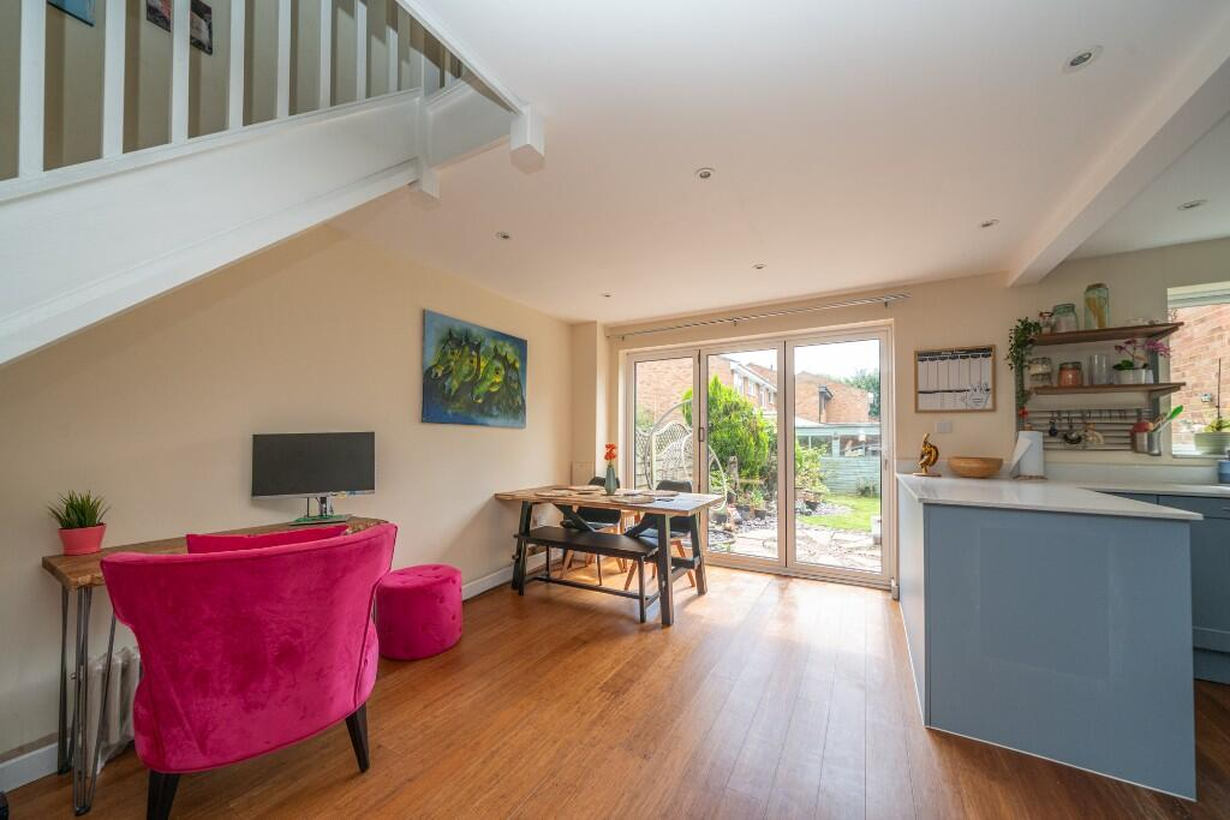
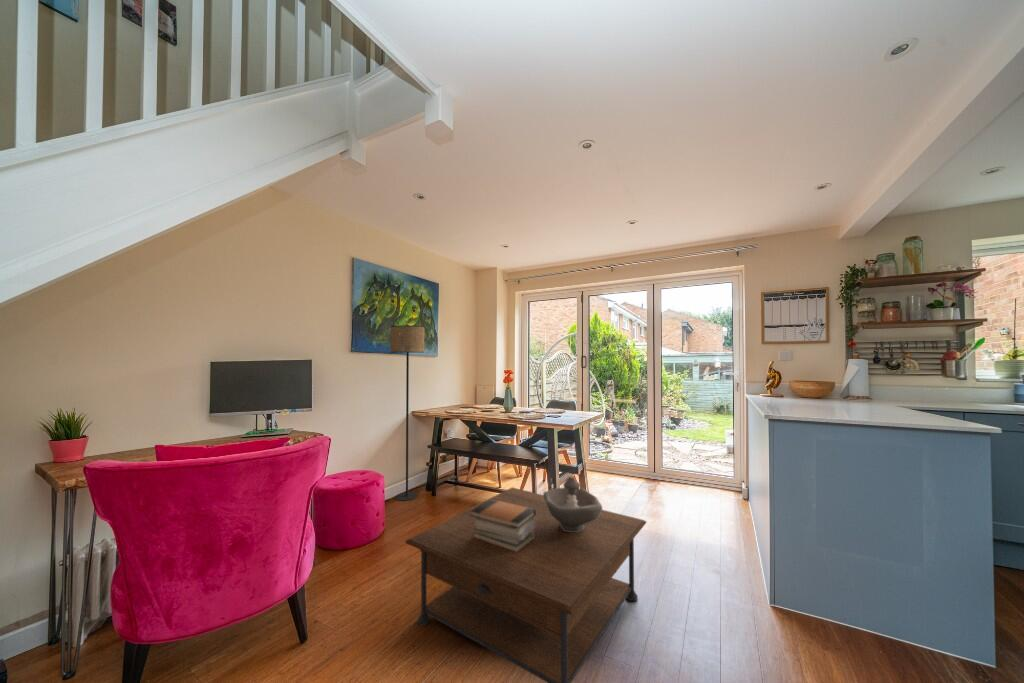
+ coffee table (532, 568)
+ decorative bowl (571, 501)
+ floor lamp (407, 411)
+ book stack (503, 523)
